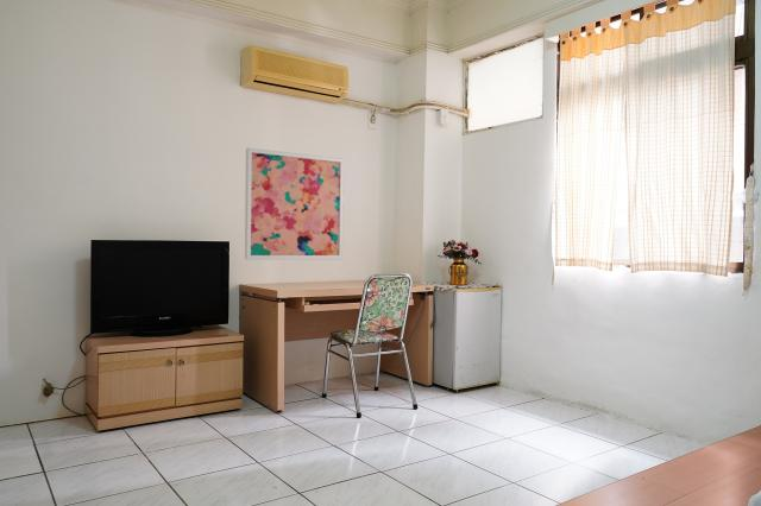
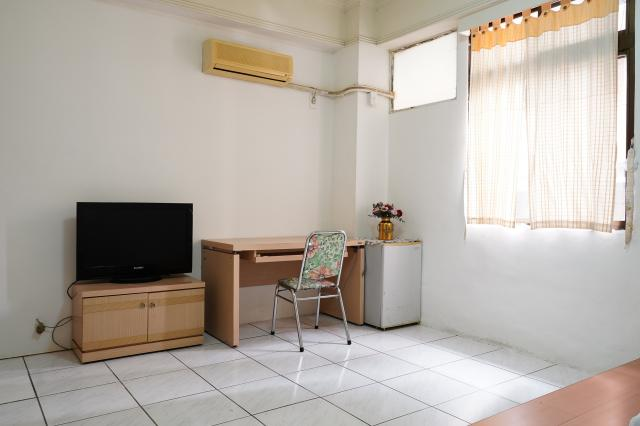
- wall art (296, 207)
